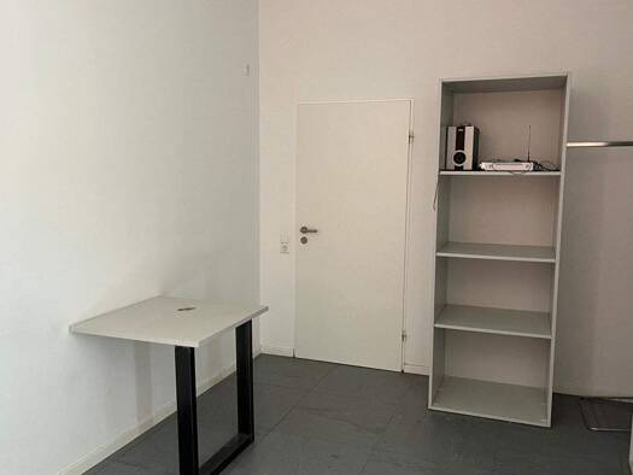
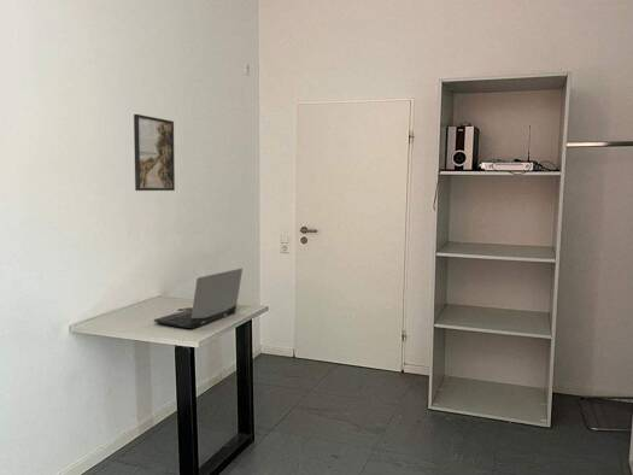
+ laptop computer (199, 294)
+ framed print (154, 154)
